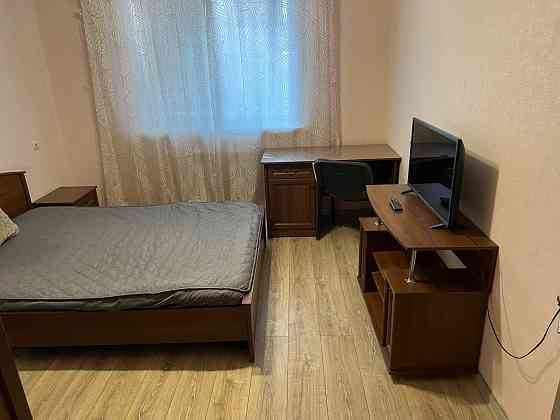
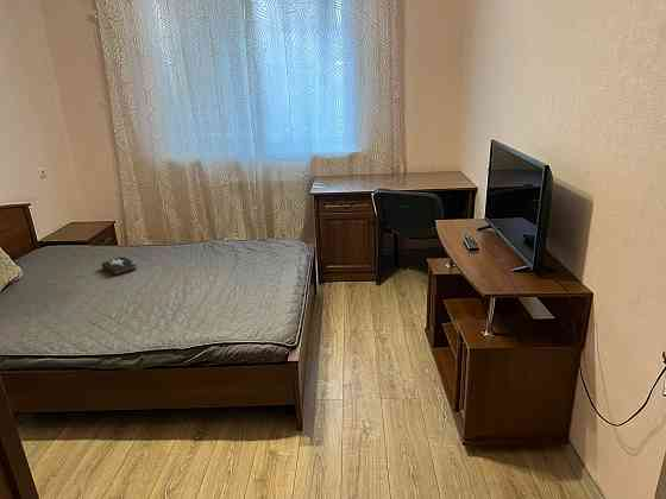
+ hardback book (119, 265)
